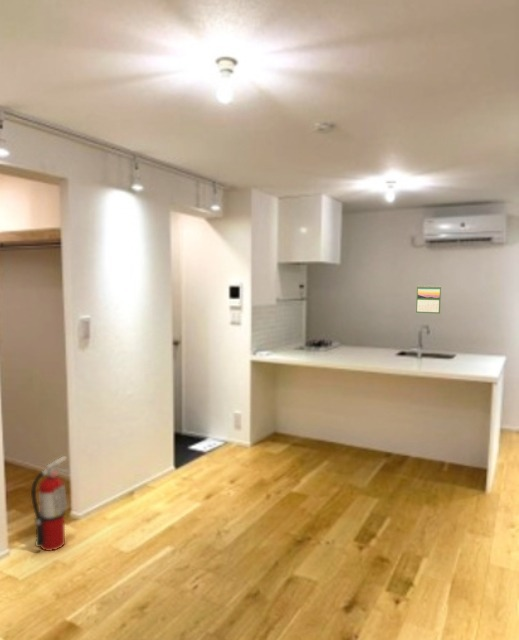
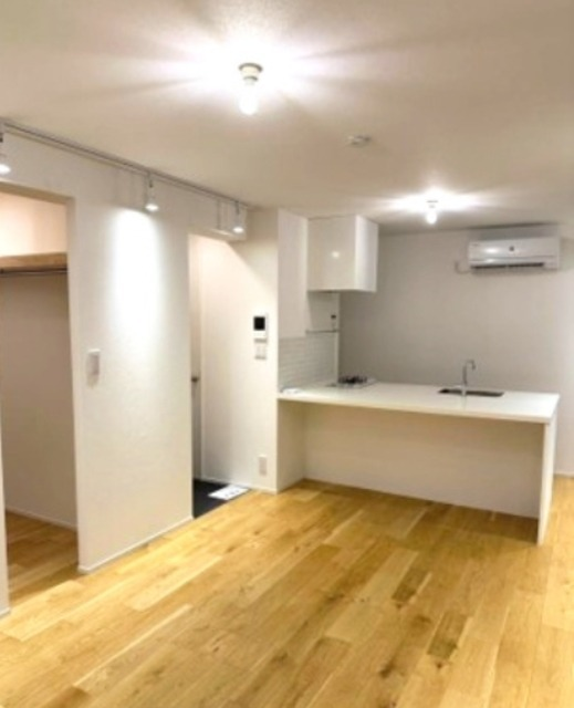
- calendar (428, 299)
- fire extinguisher (51, 502)
